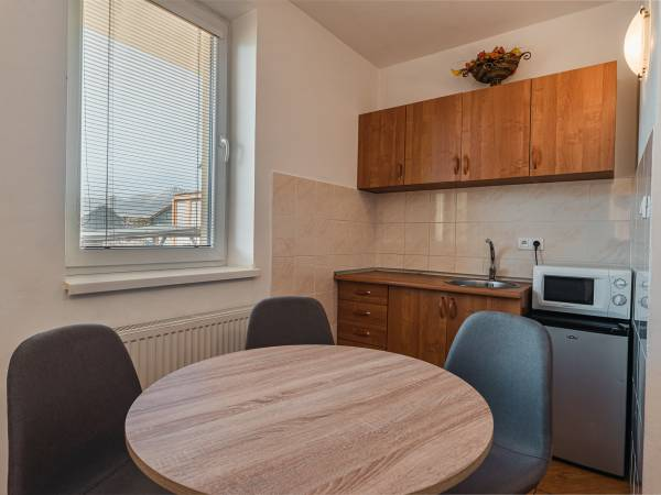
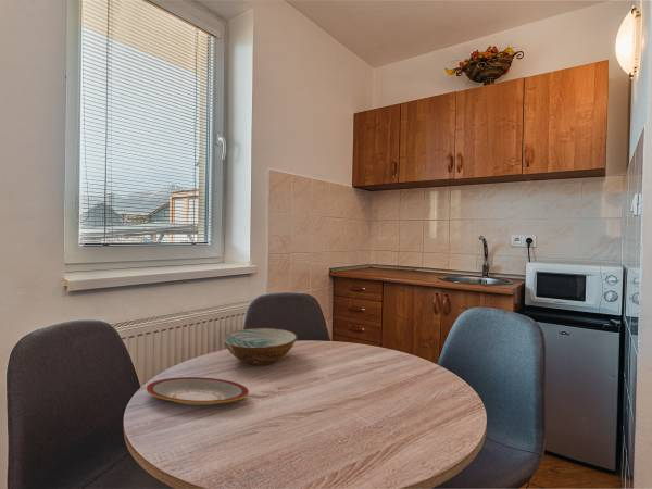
+ plate (197, 392)
+ bowl (260, 348)
